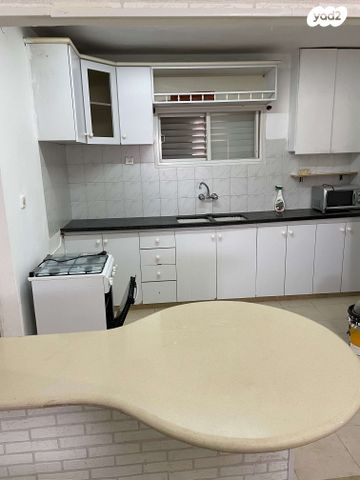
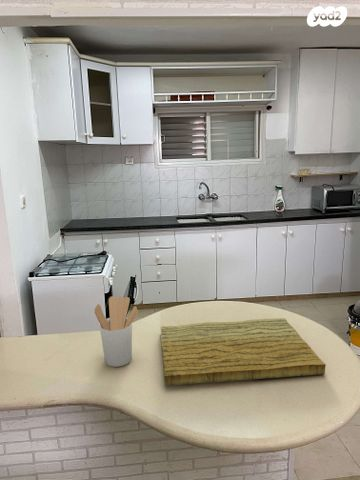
+ cutting board (233, 345)
+ utensil holder (117, 328)
